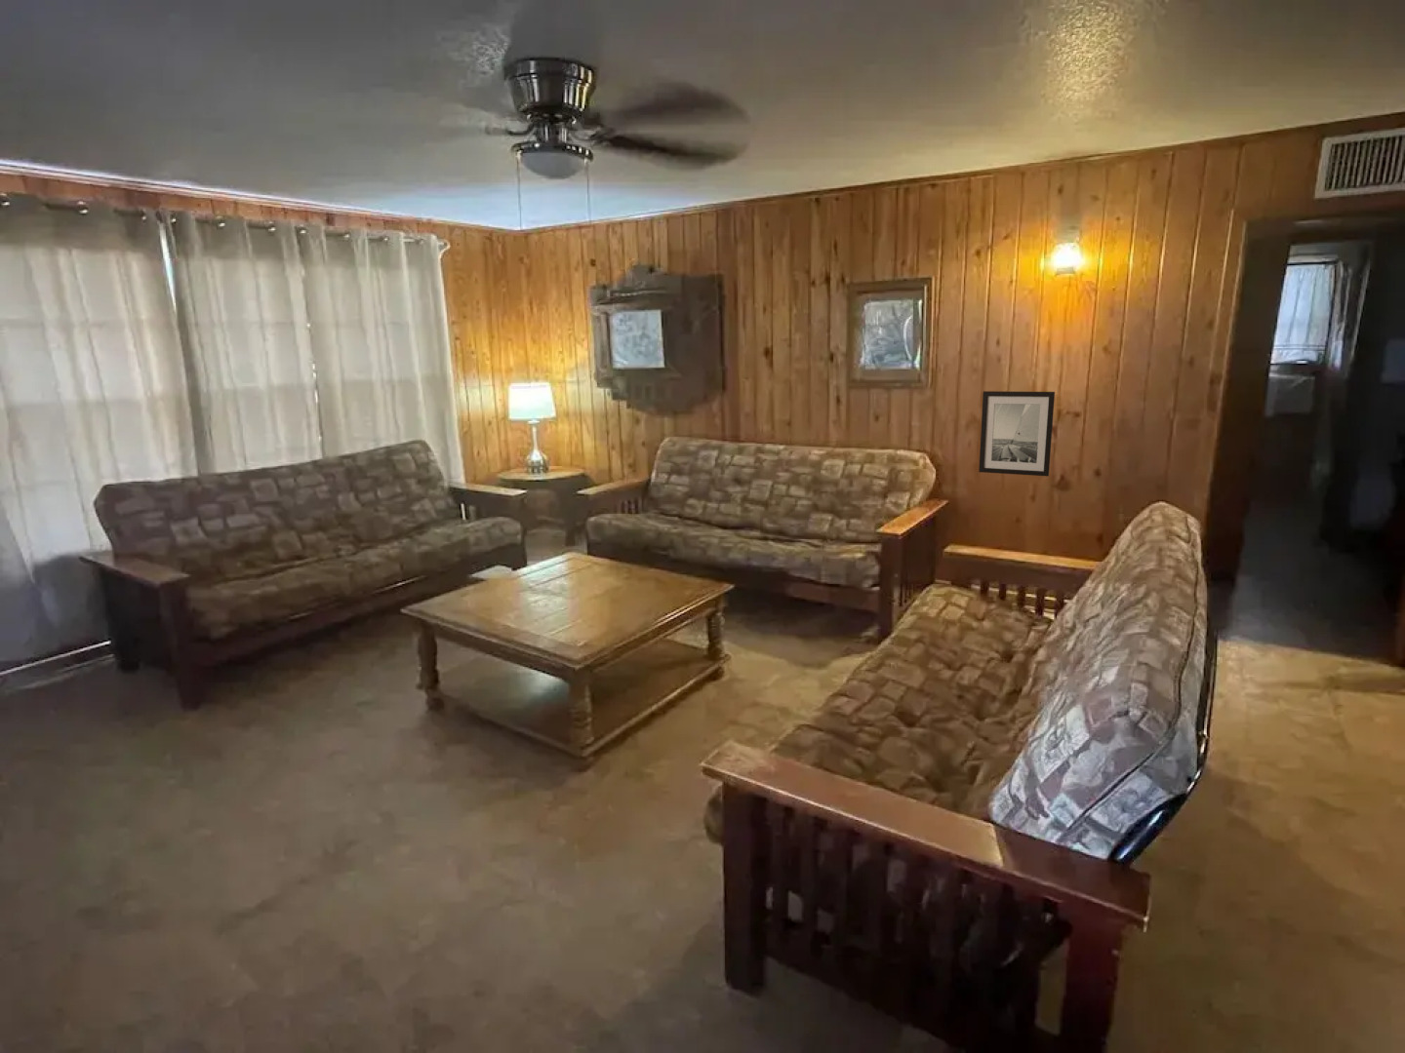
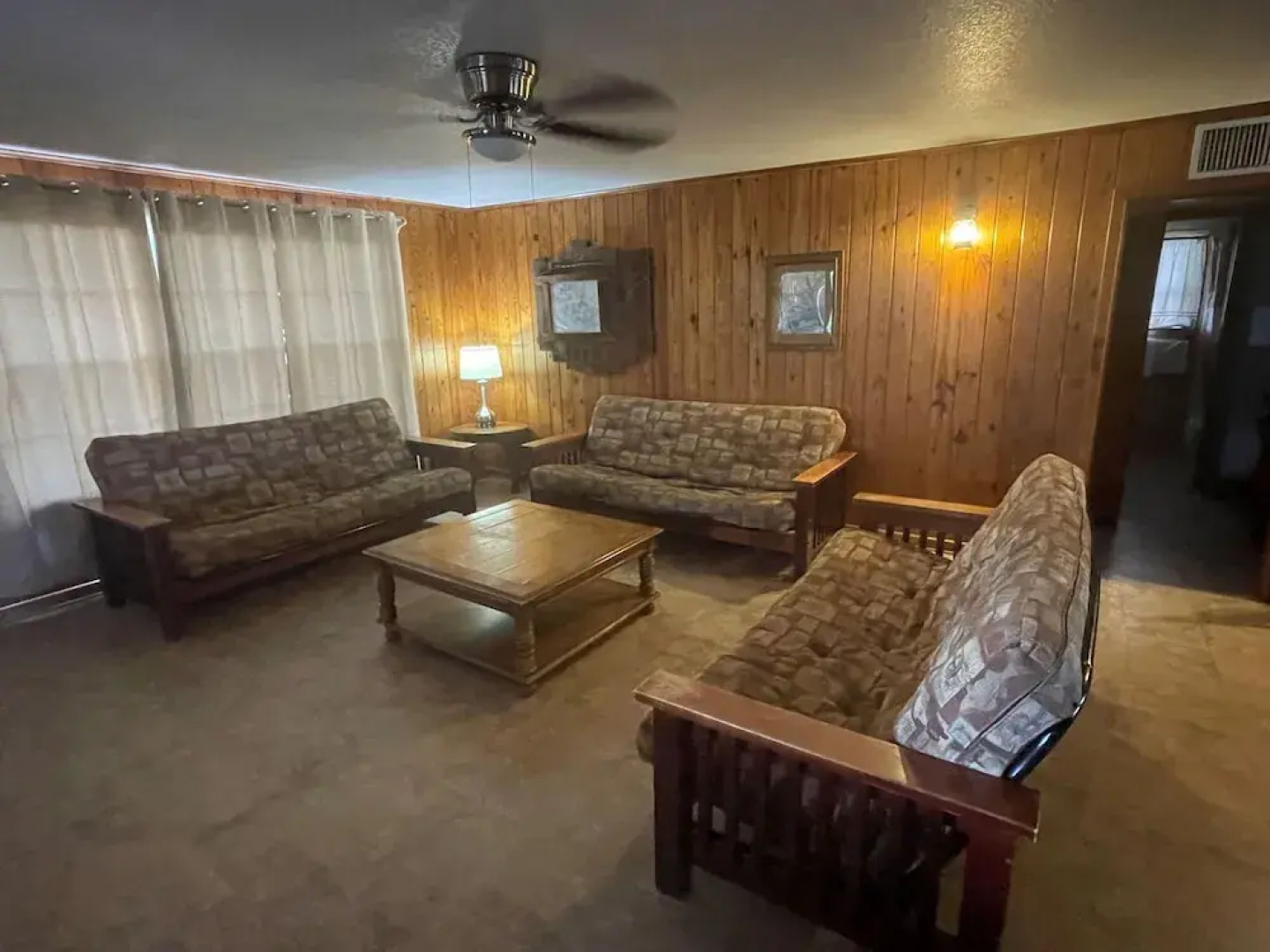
- wall art (1014, 432)
